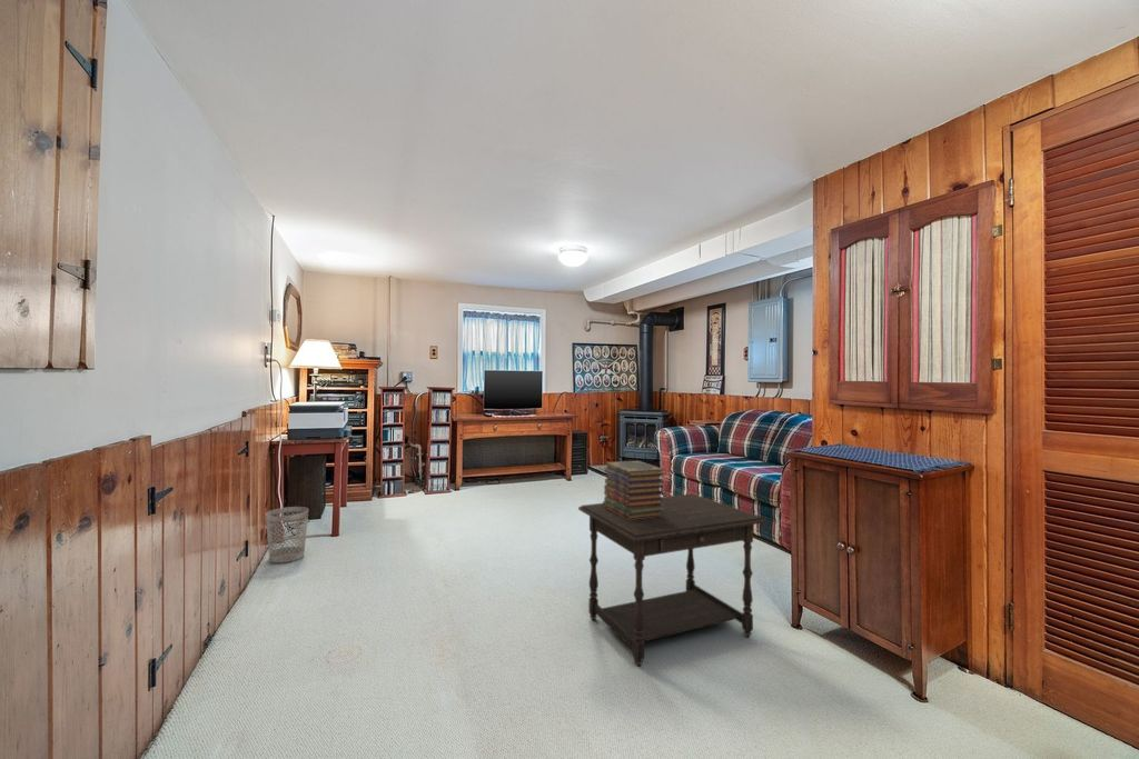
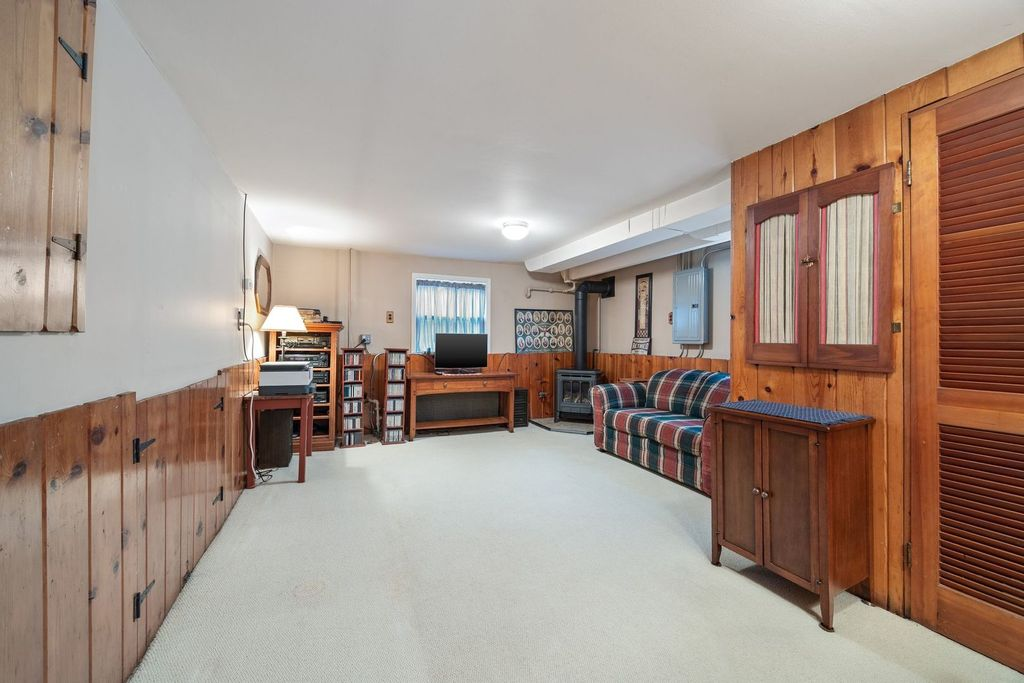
- wastebasket (286, 535)
- book stack (633, 488)
- side table (666, 552)
